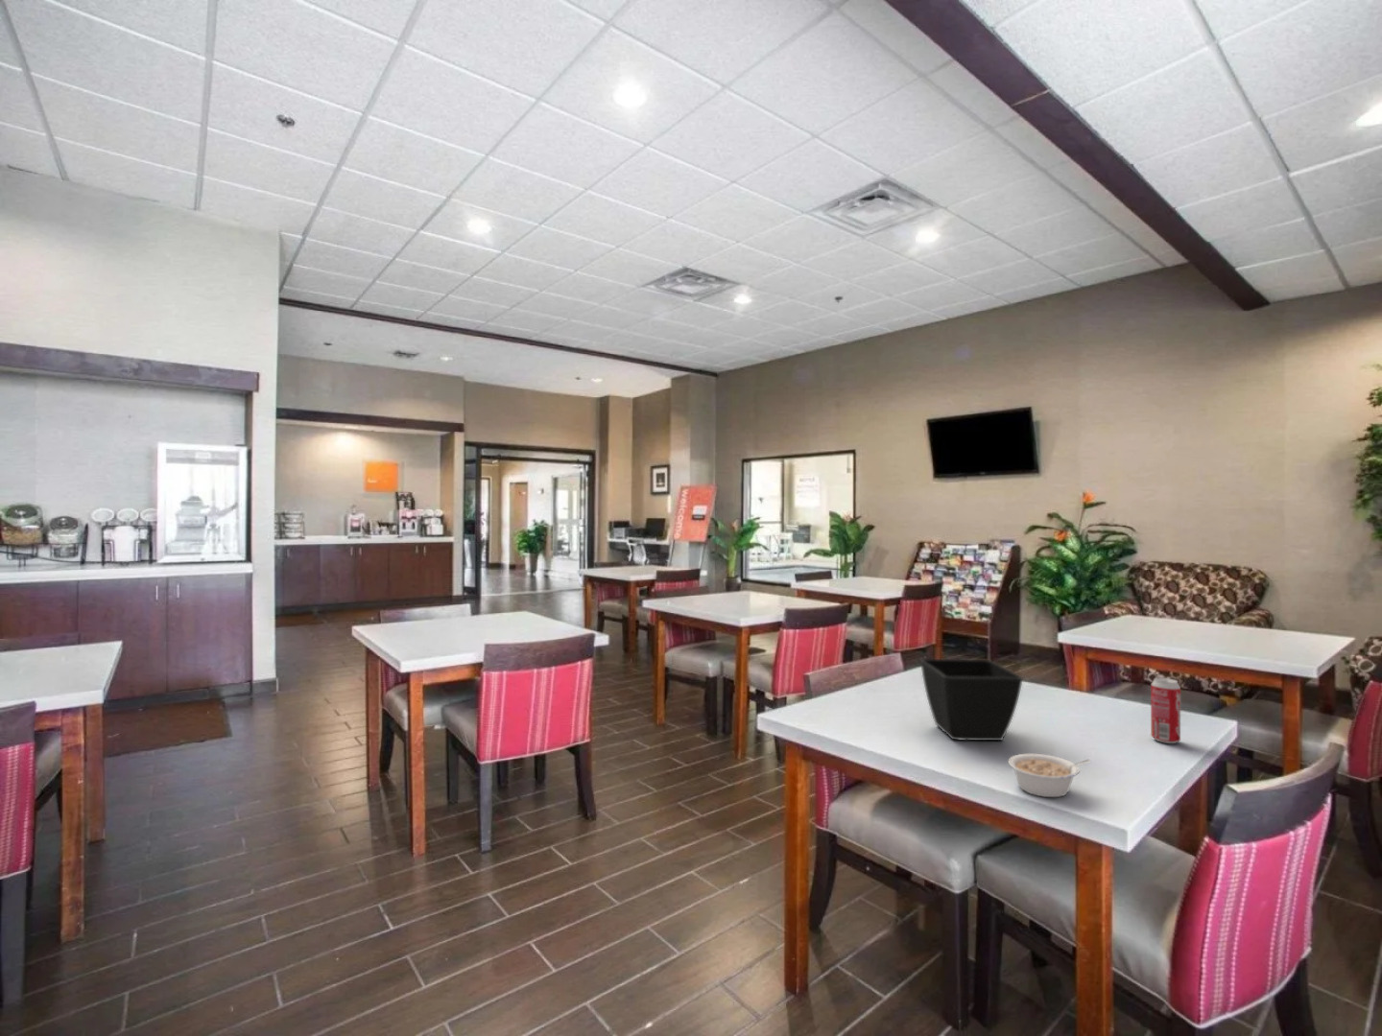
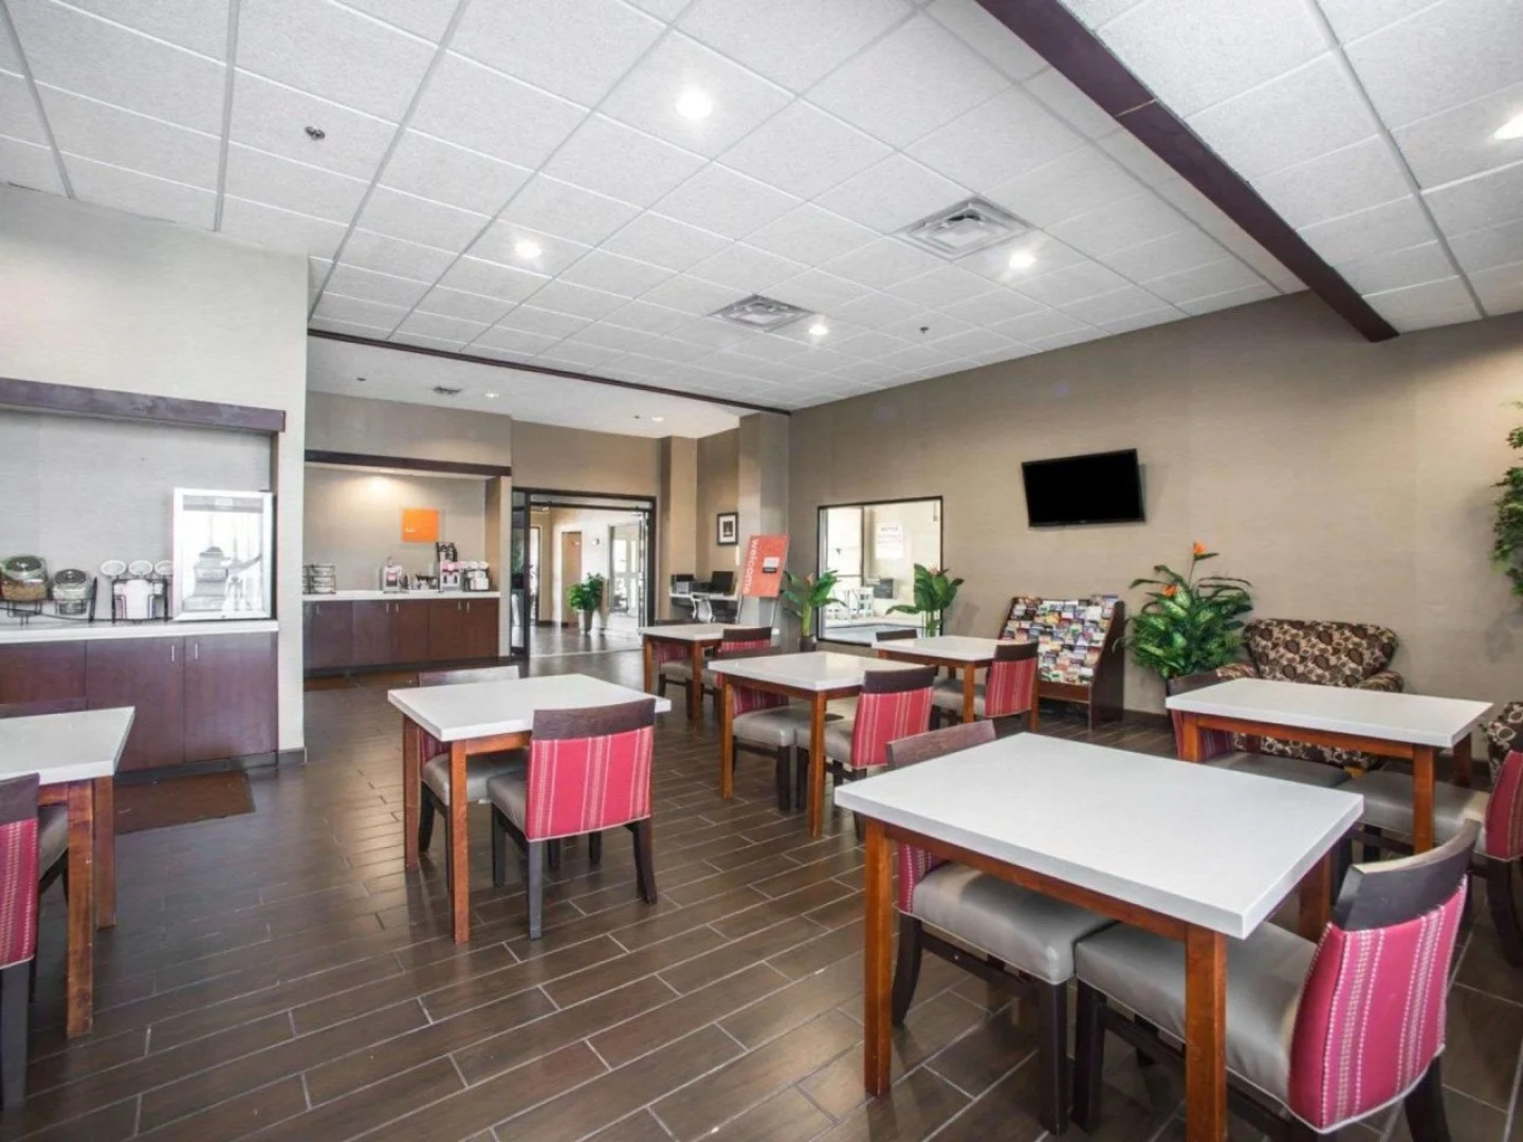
- beverage can (1165, 710)
- legume (1045, 773)
- flower pot (968, 700)
